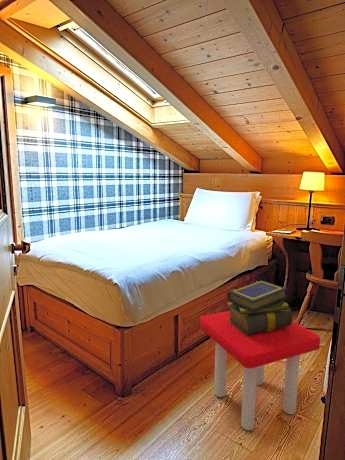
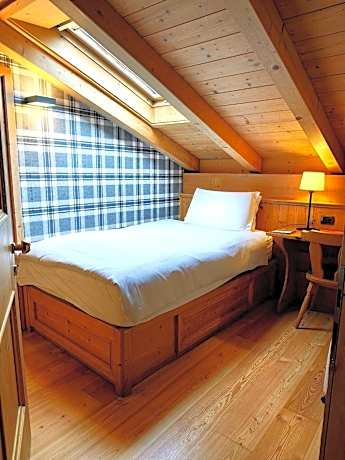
- stool (254, 364)
- stack of books (258, 306)
